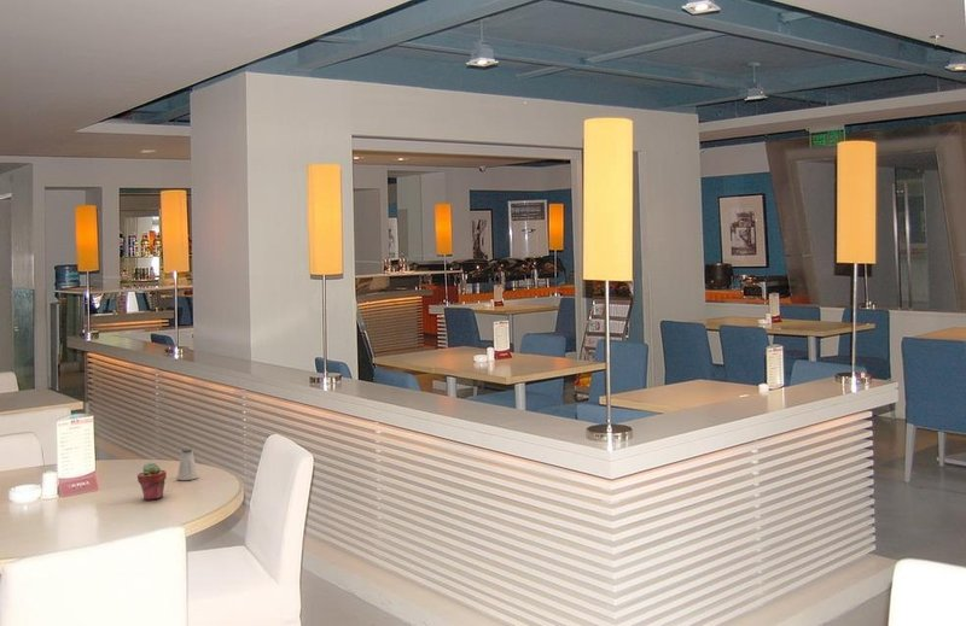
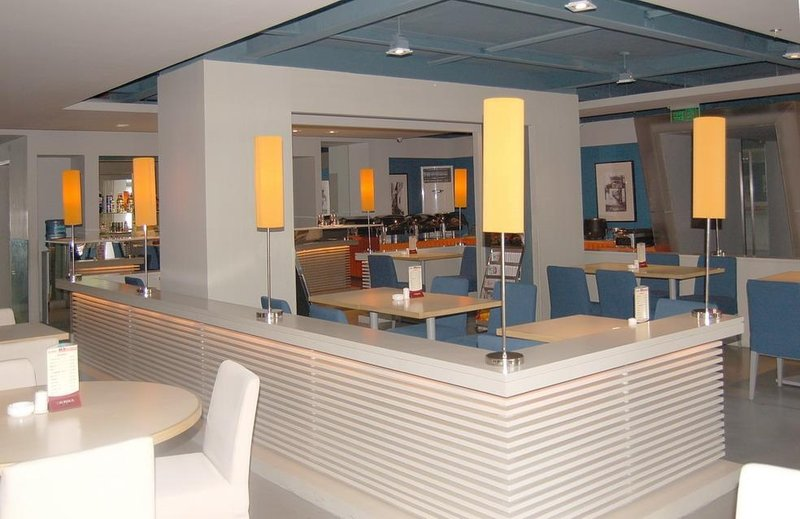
- saltshaker (187, 463)
- potted succulent (151, 480)
